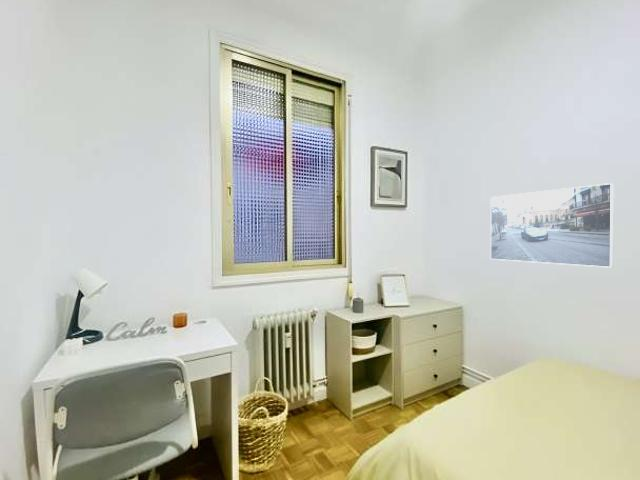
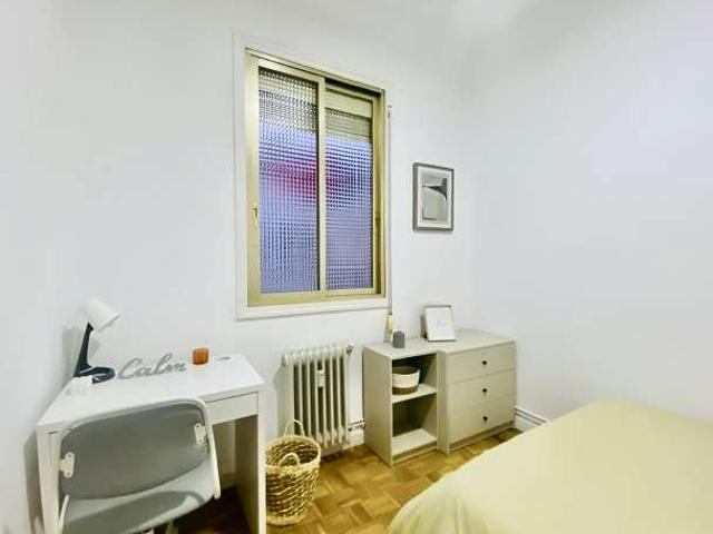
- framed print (542, 227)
